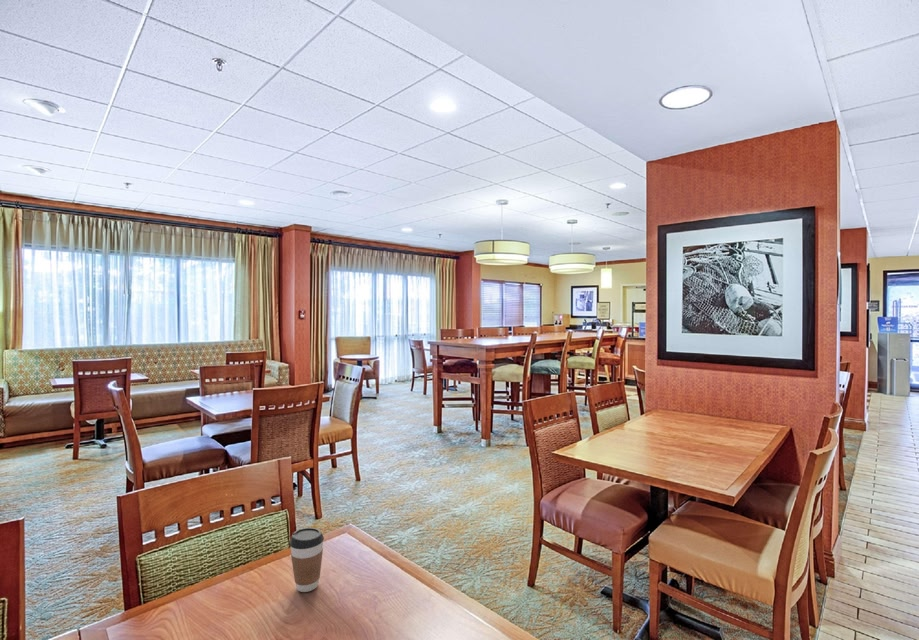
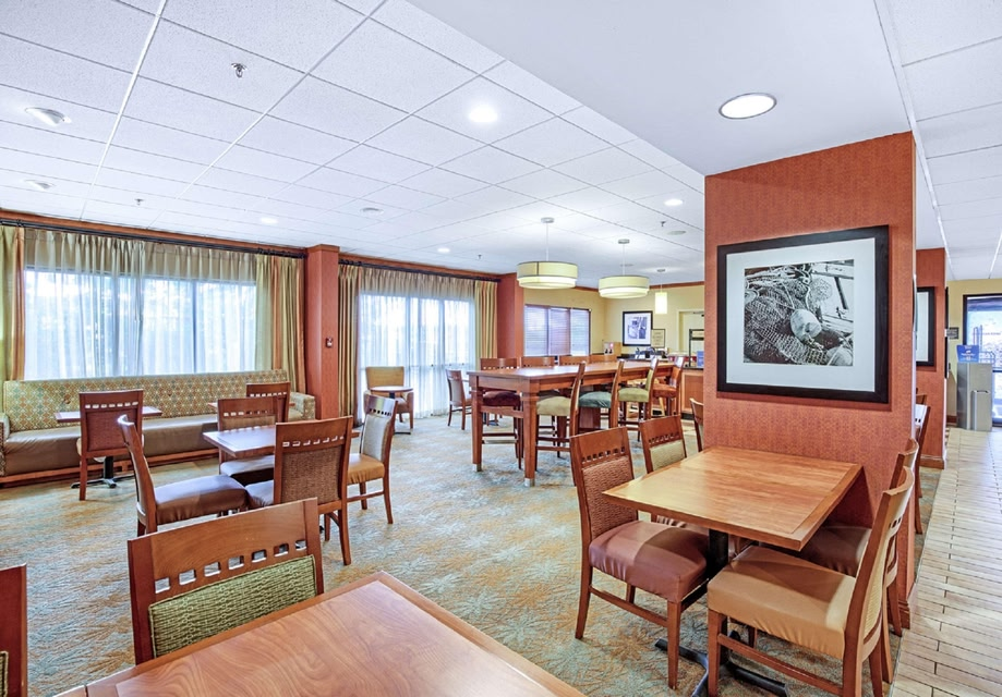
- coffee cup (307, 559)
